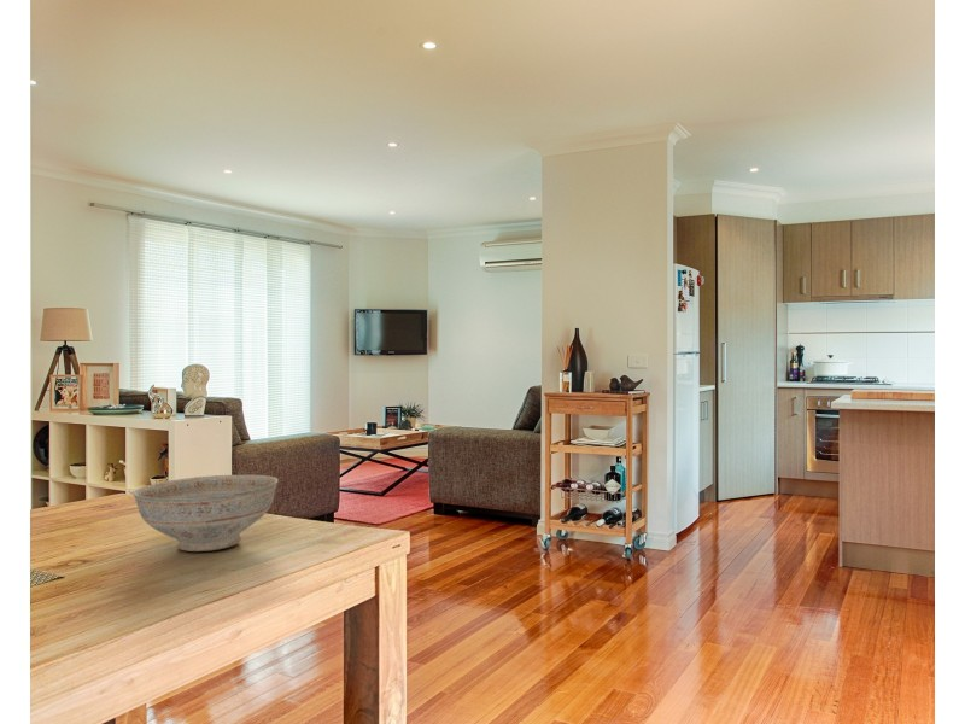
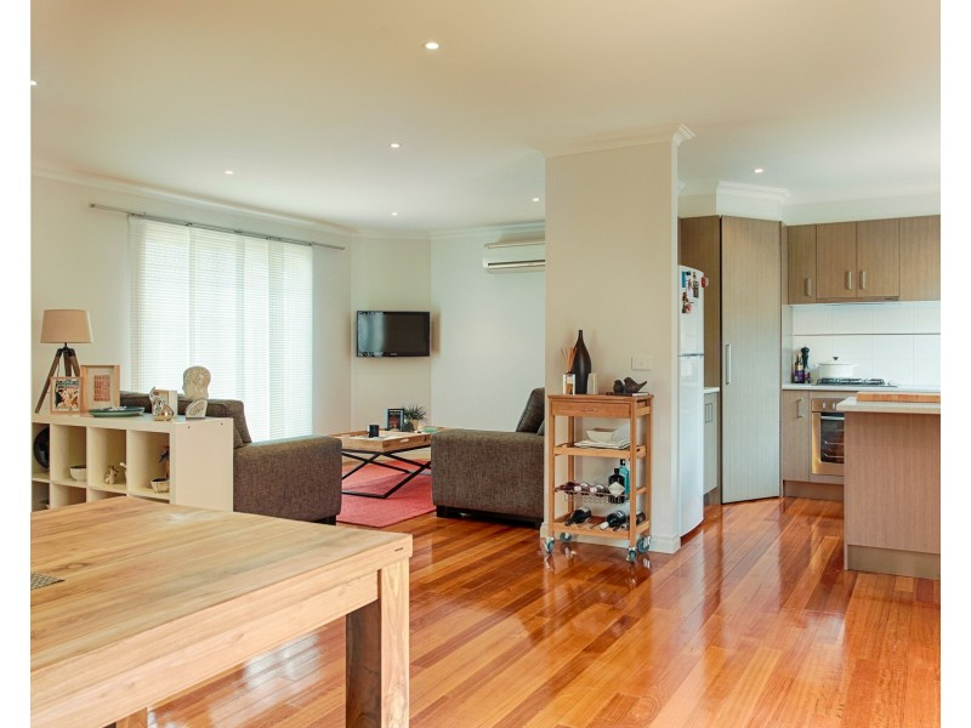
- decorative bowl (207, 513)
